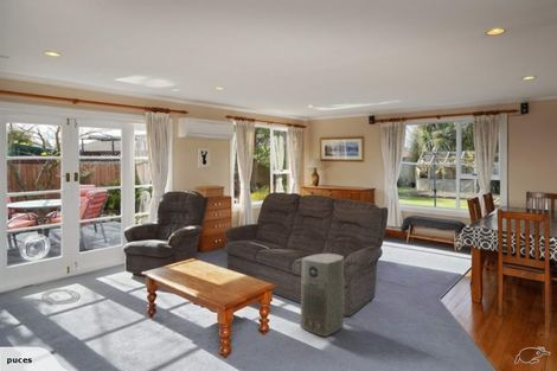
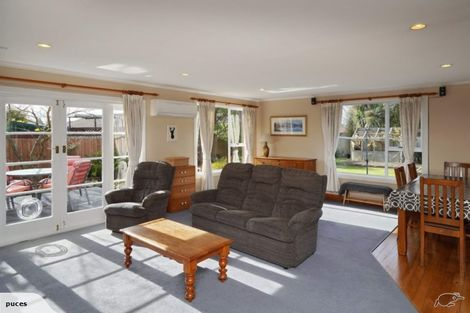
- air purifier (324, 292)
